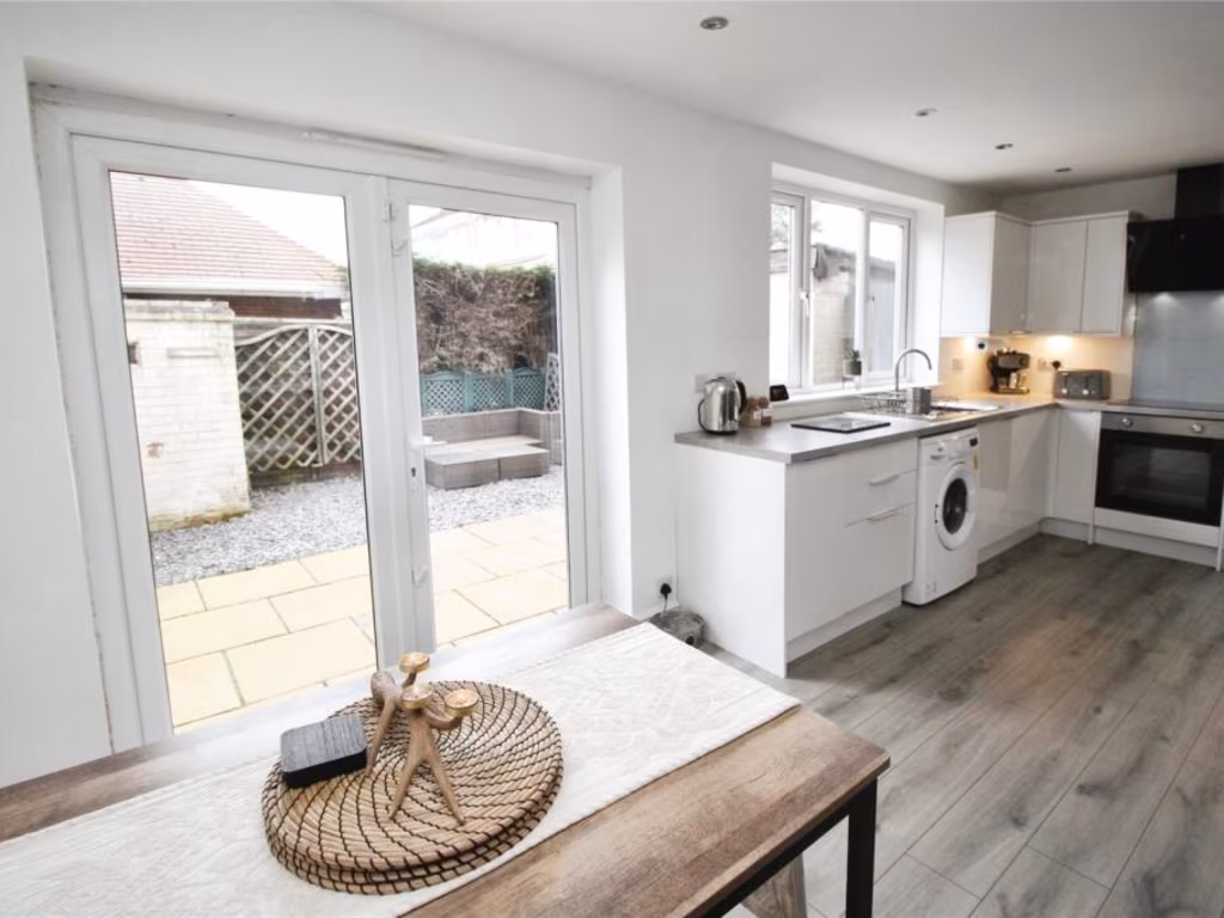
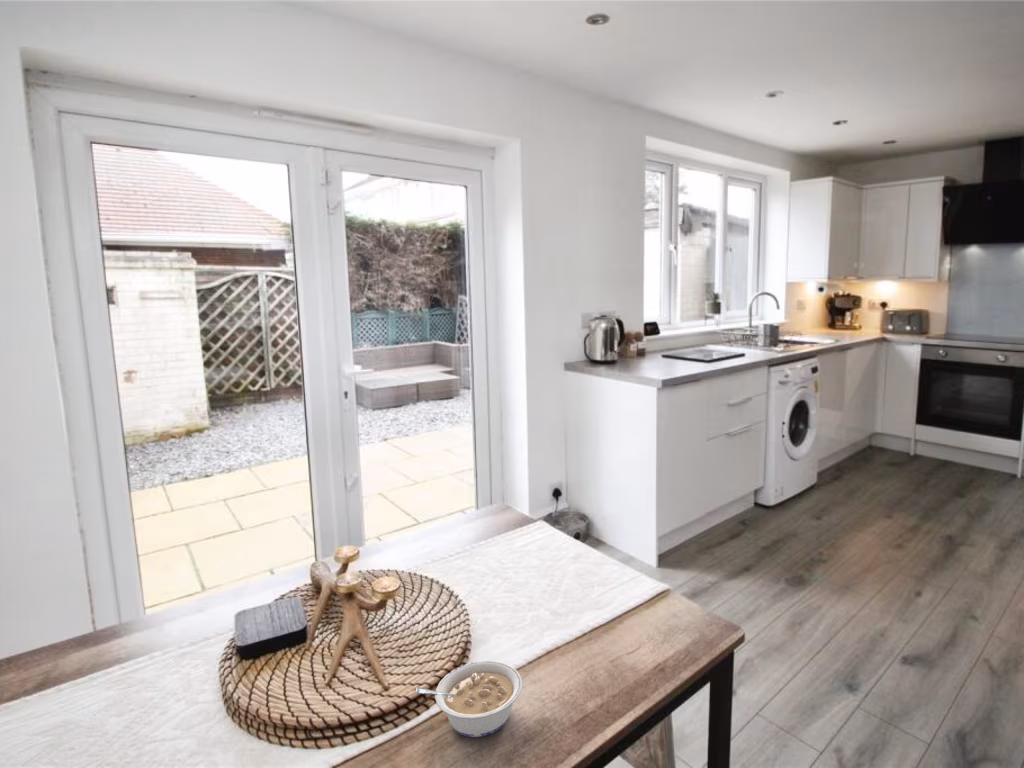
+ legume (476, 700)
